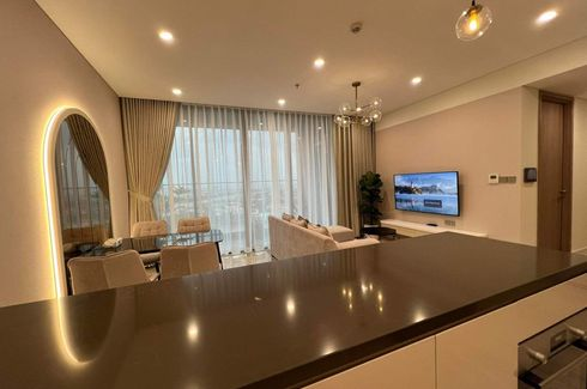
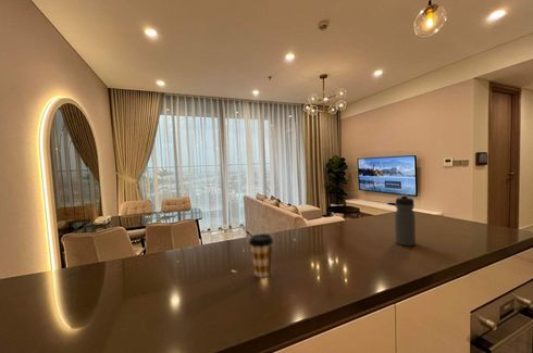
+ coffee cup (261, 255)
+ water bottle (405, 218)
